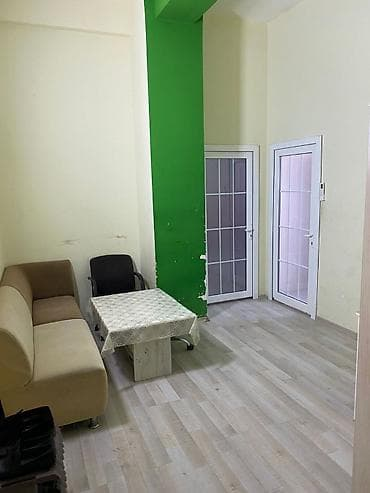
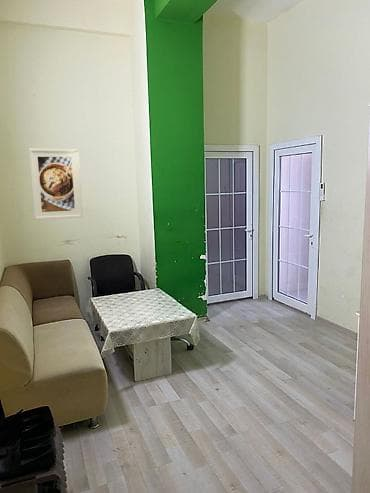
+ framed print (56, 184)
